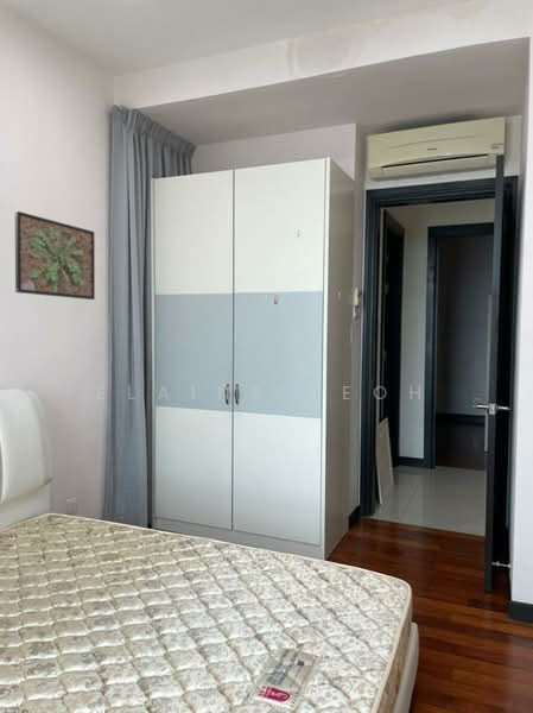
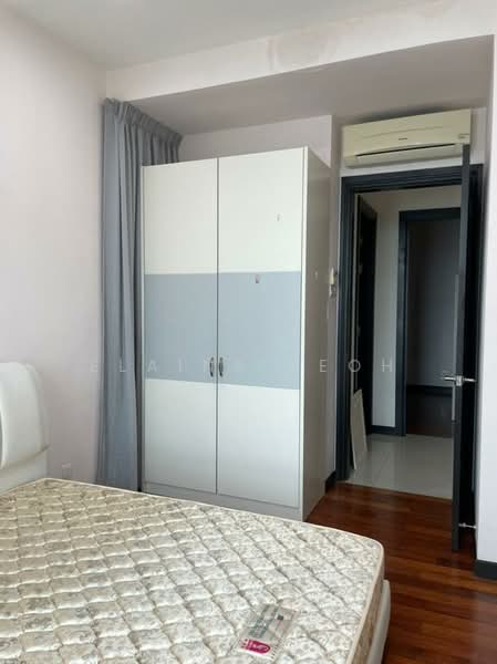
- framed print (58, 259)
